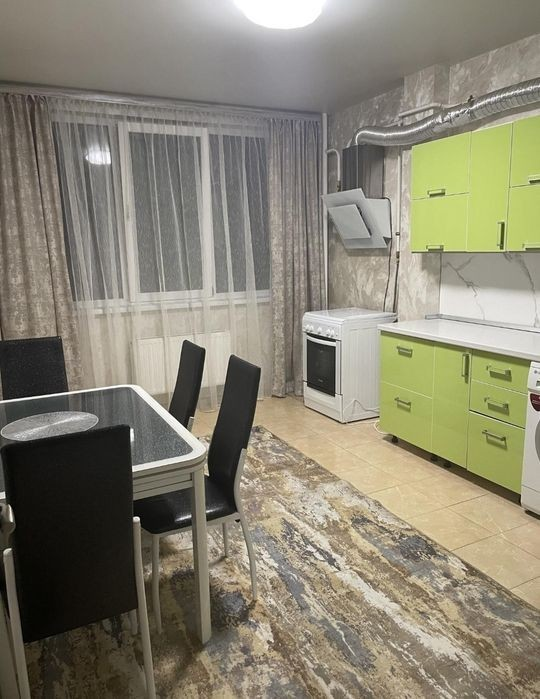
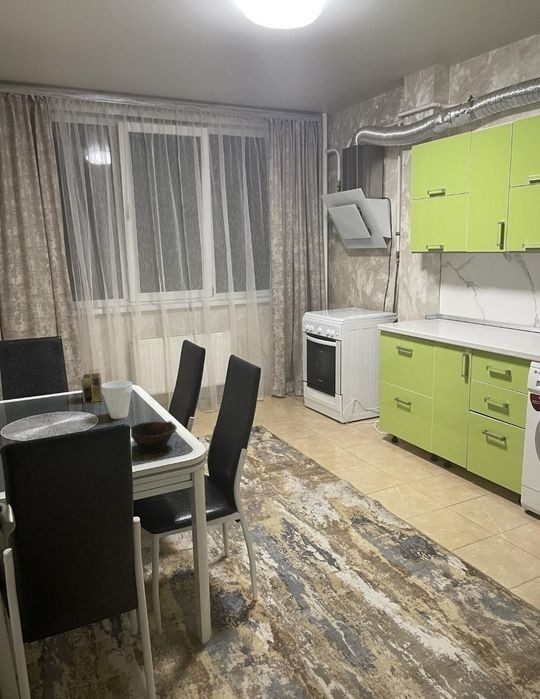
+ bowl (152, 437)
+ napkin holder (91, 383)
+ cup (117, 400)
